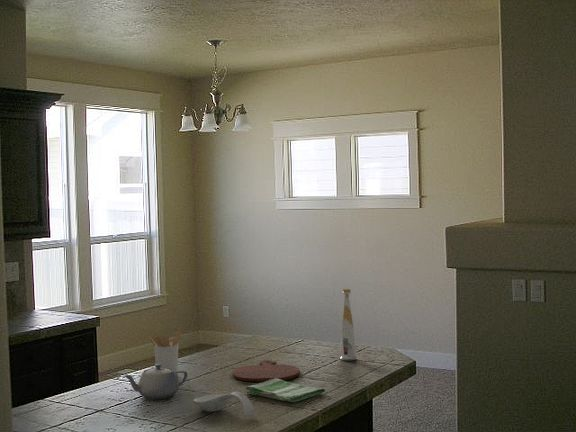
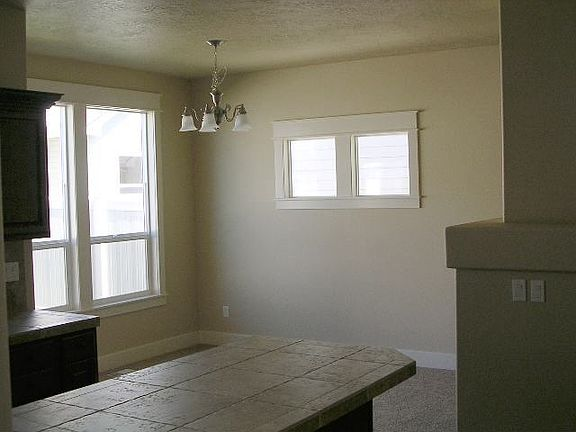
- spoon rest (224, 401)
- utensil holder (164, 353)
- cutting board (266, 369)
- teapot (157, 380)
- bottle (347, 324)
- dish towel (284, 389)
